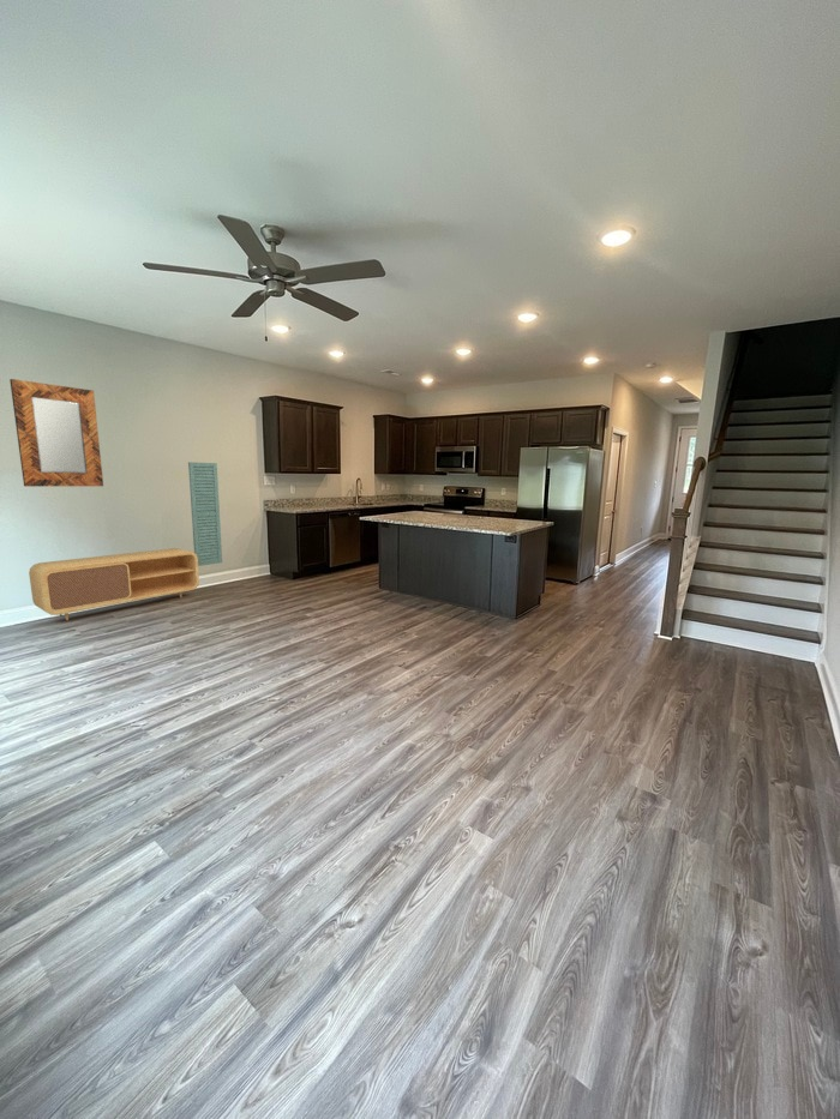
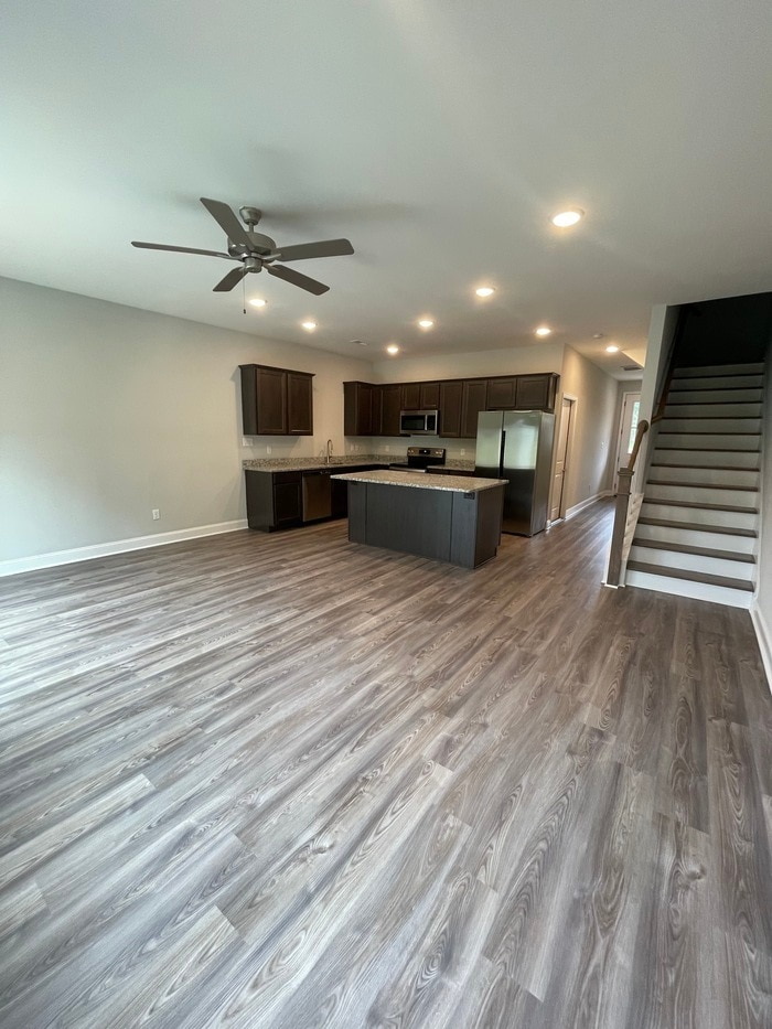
- home mirror (60, 437)
- tv stand (122, 582)
- wall art (205, 515)
